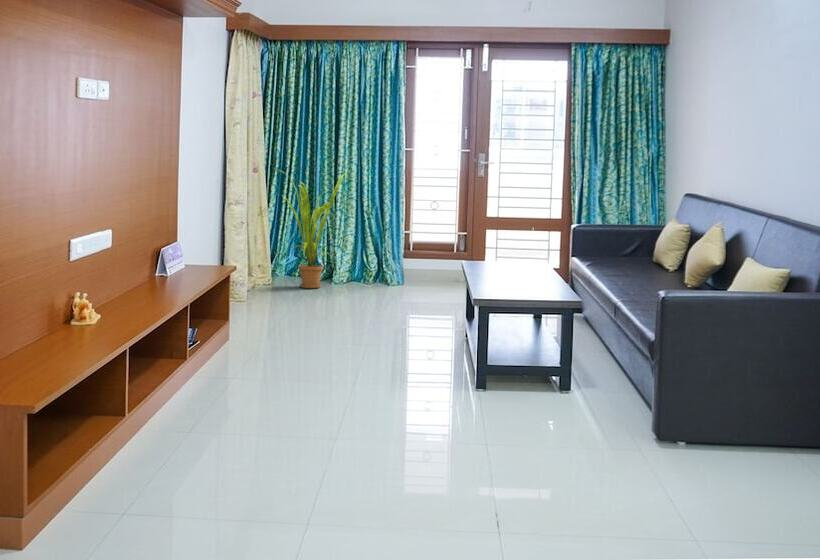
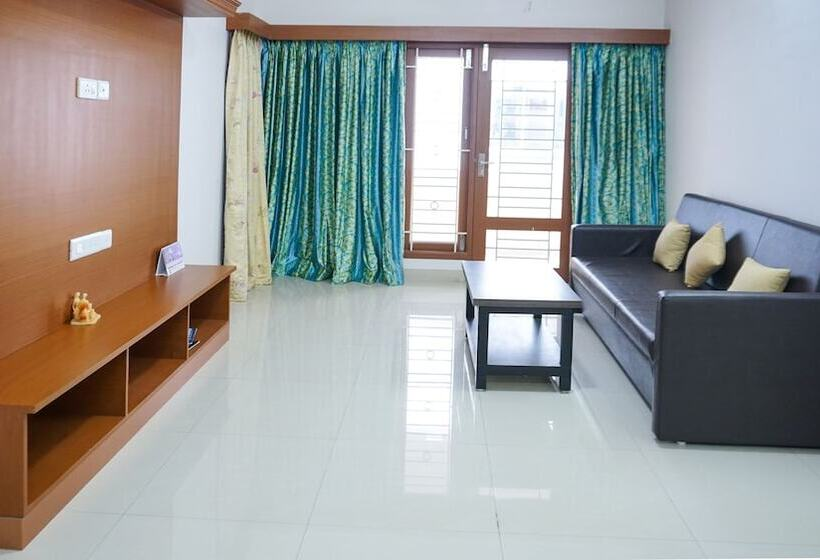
- house plant (305, 228)
